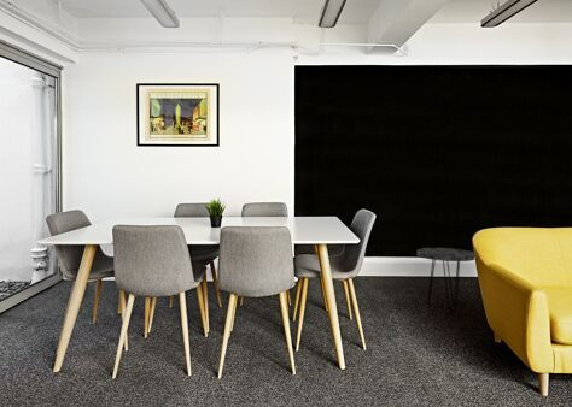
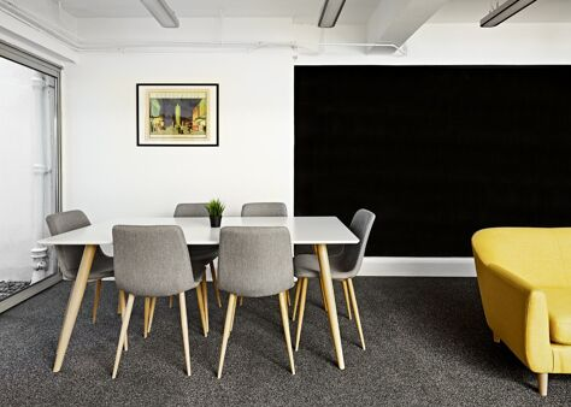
- side table (445, 279)
